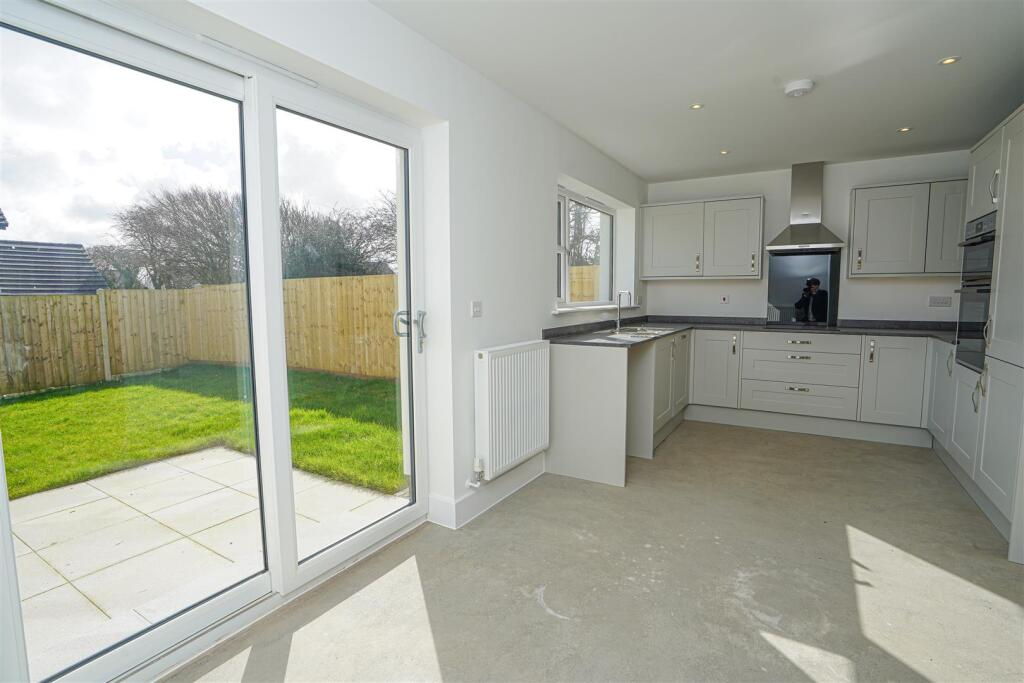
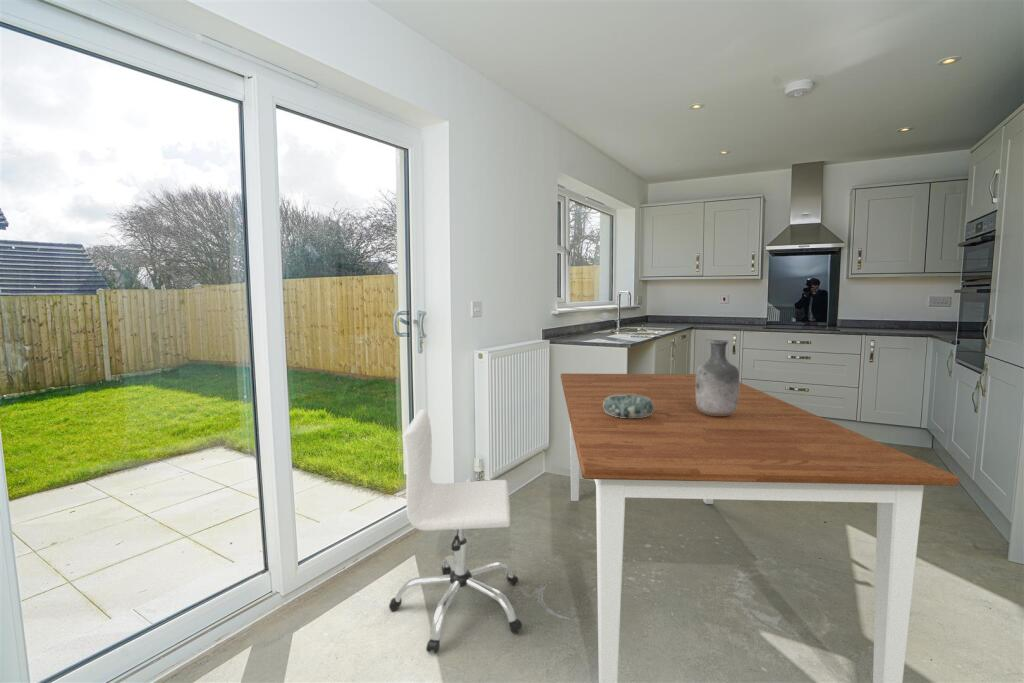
+ dining table (676, 488)
+ chair (454, 514)
+ decorative bowl (628, 406)
+ vase (717, 377)
